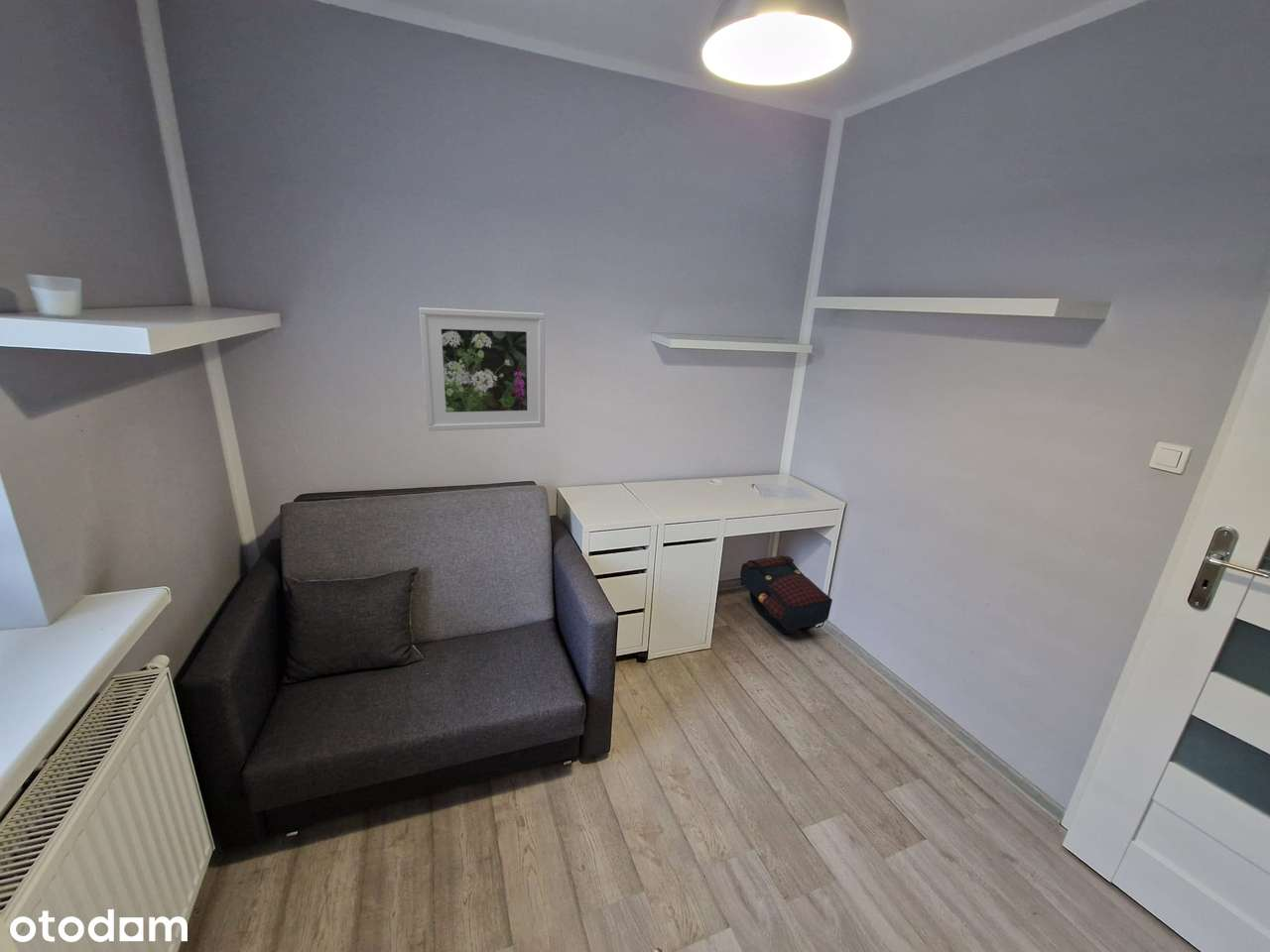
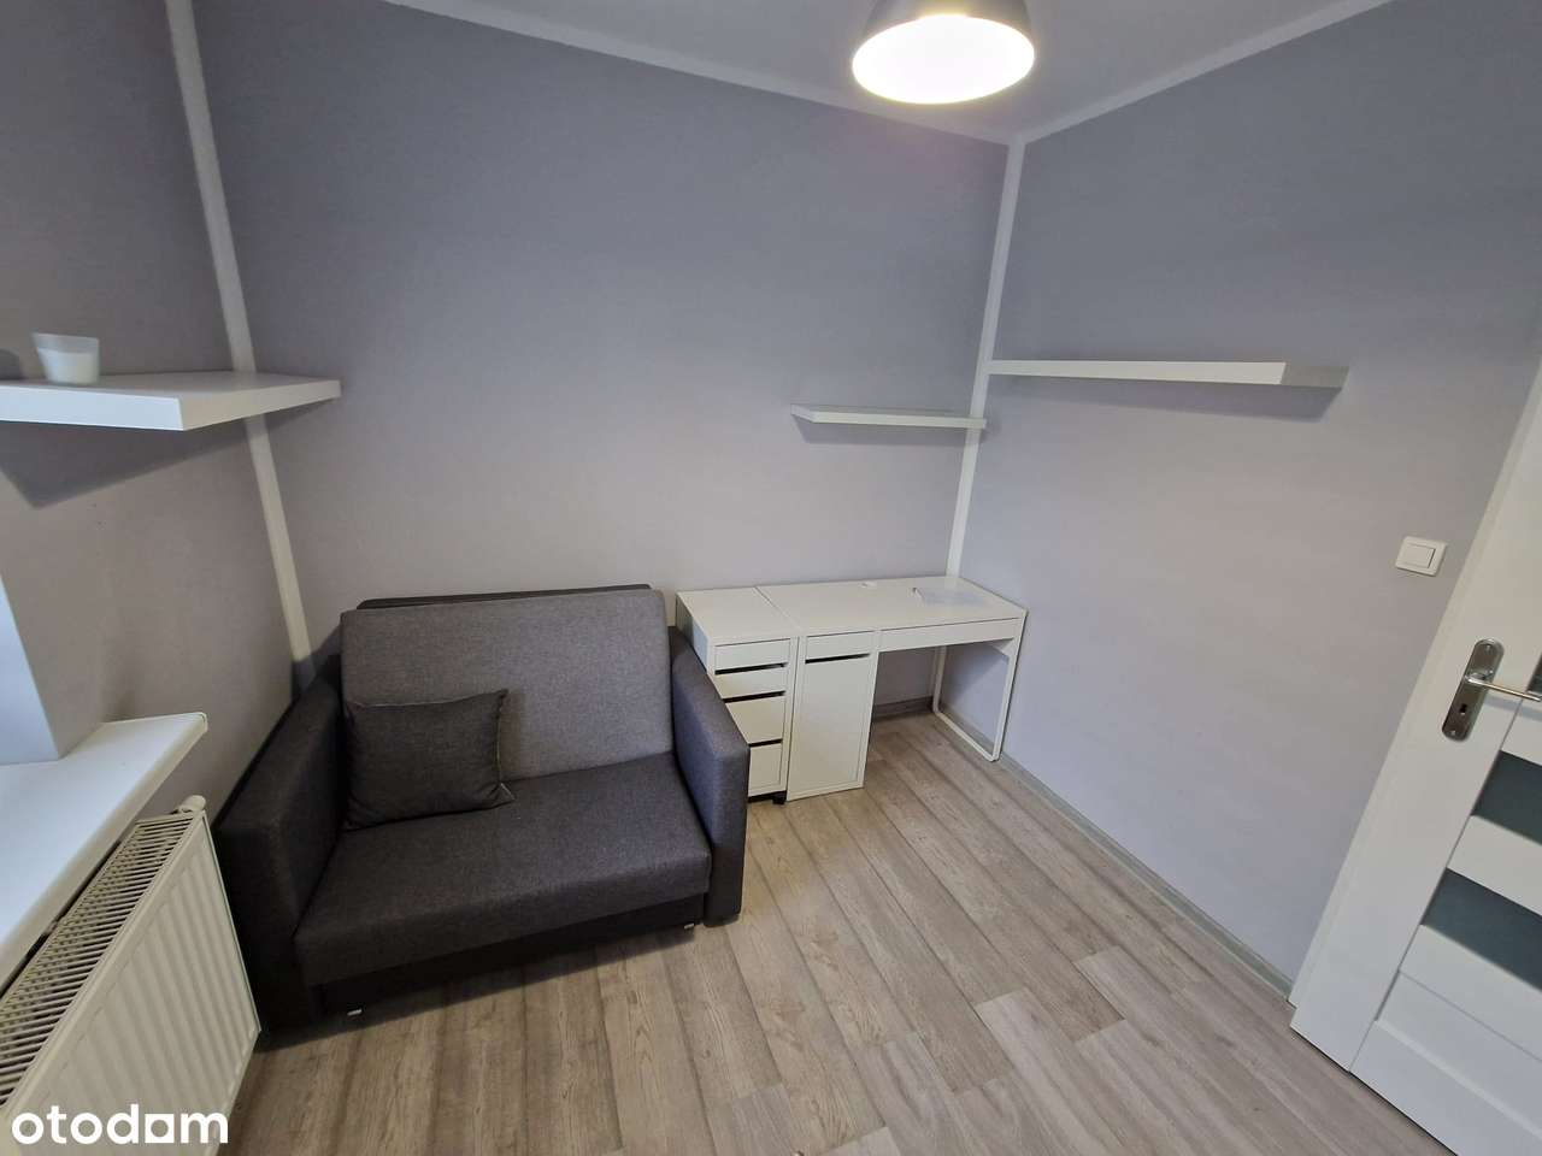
- satchel (782, 596)
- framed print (486, 371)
